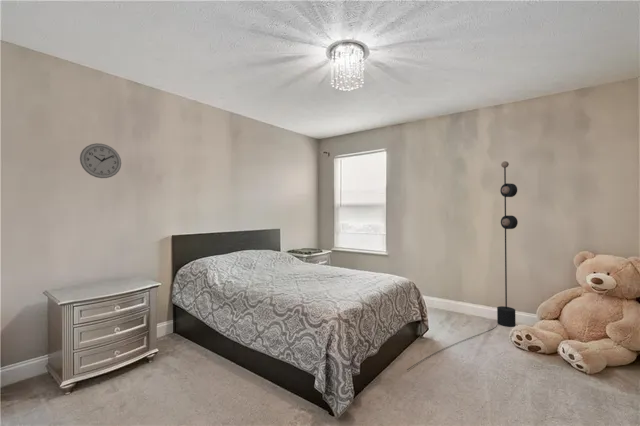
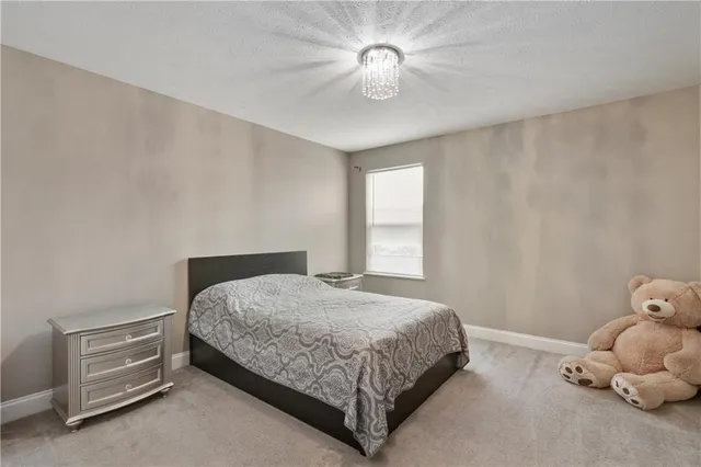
- floor lamp (505, 247)
- wall clock (101, 160)
